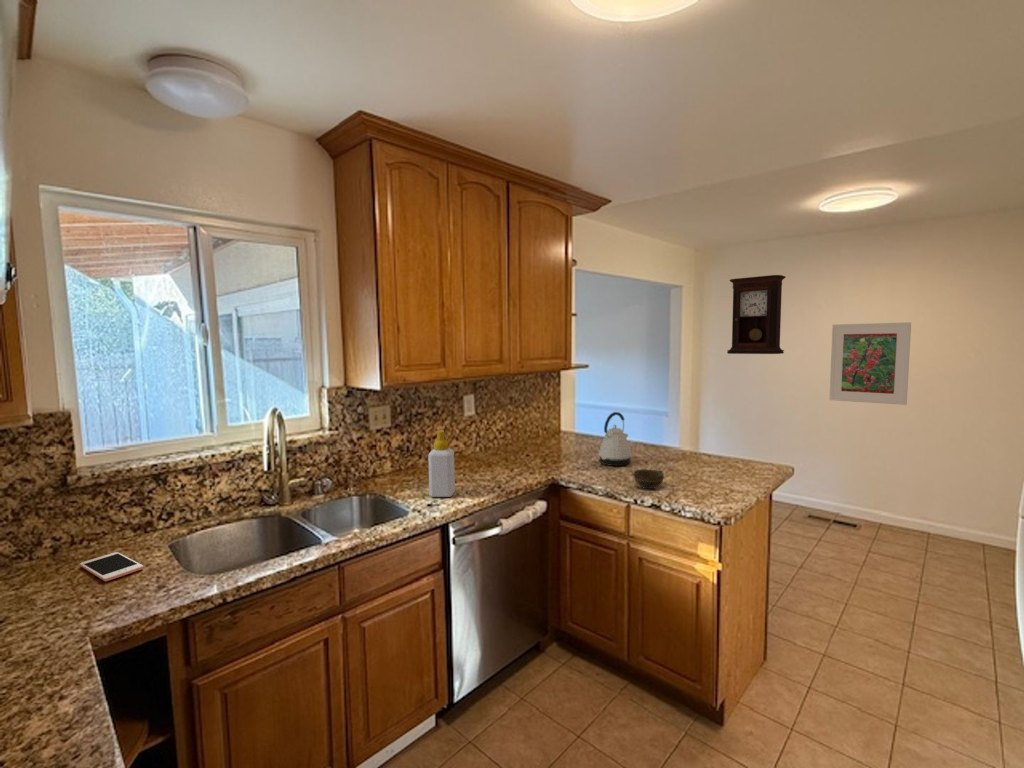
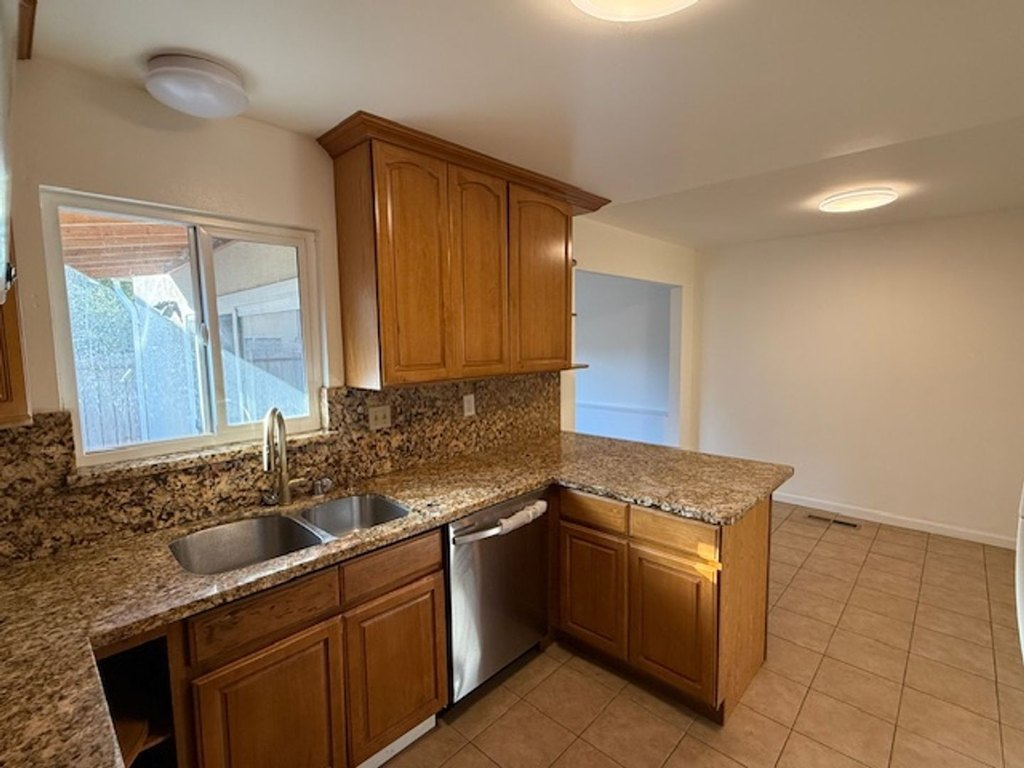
- pendulum clock (754, 315)
- soap bottle (441, 463)
- cell phone (111, 565)
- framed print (868, 363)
- cup (650, 479)
- kettle (615, 437)
